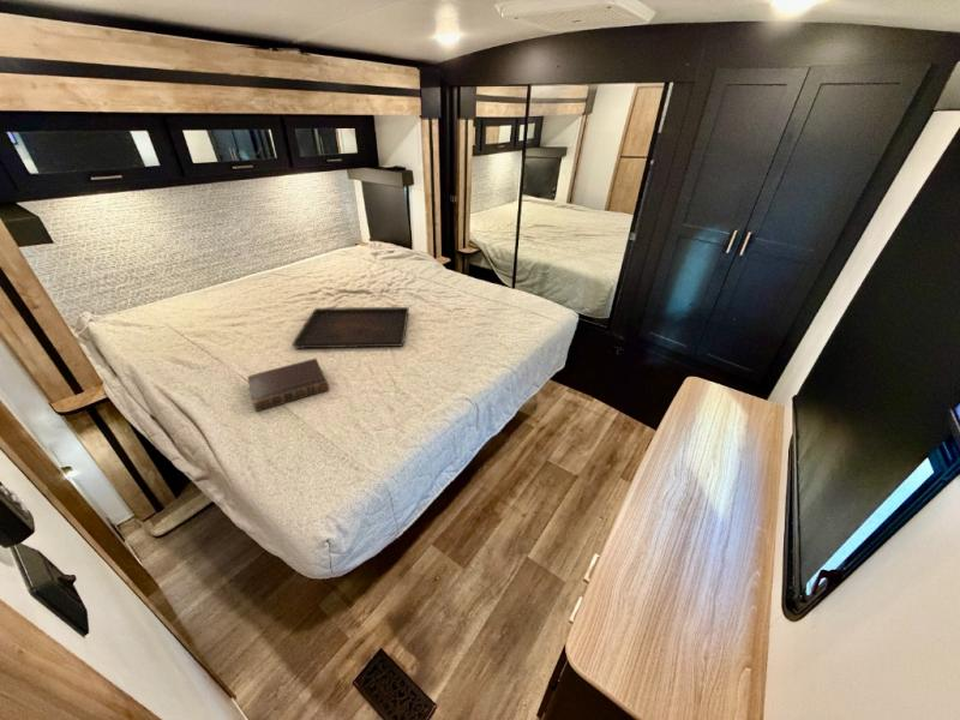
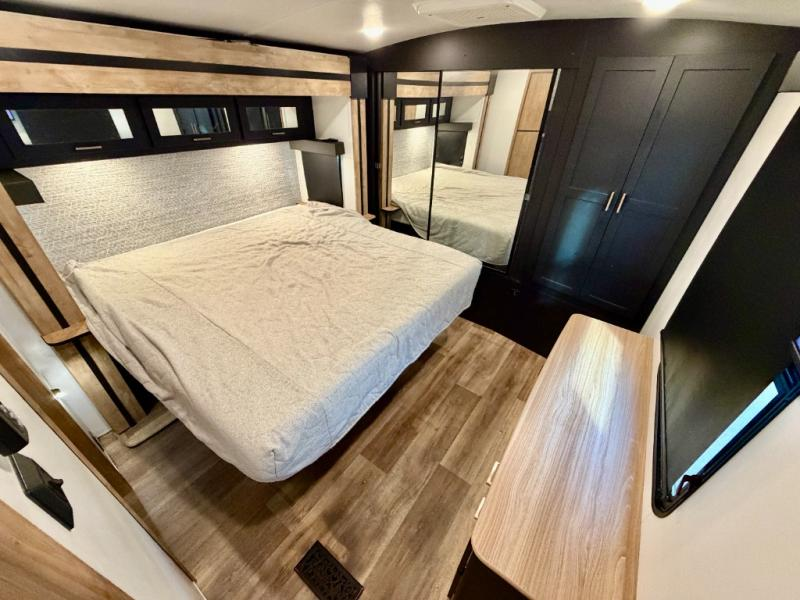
- serving tray (356, 325)
- book (288, 383)
